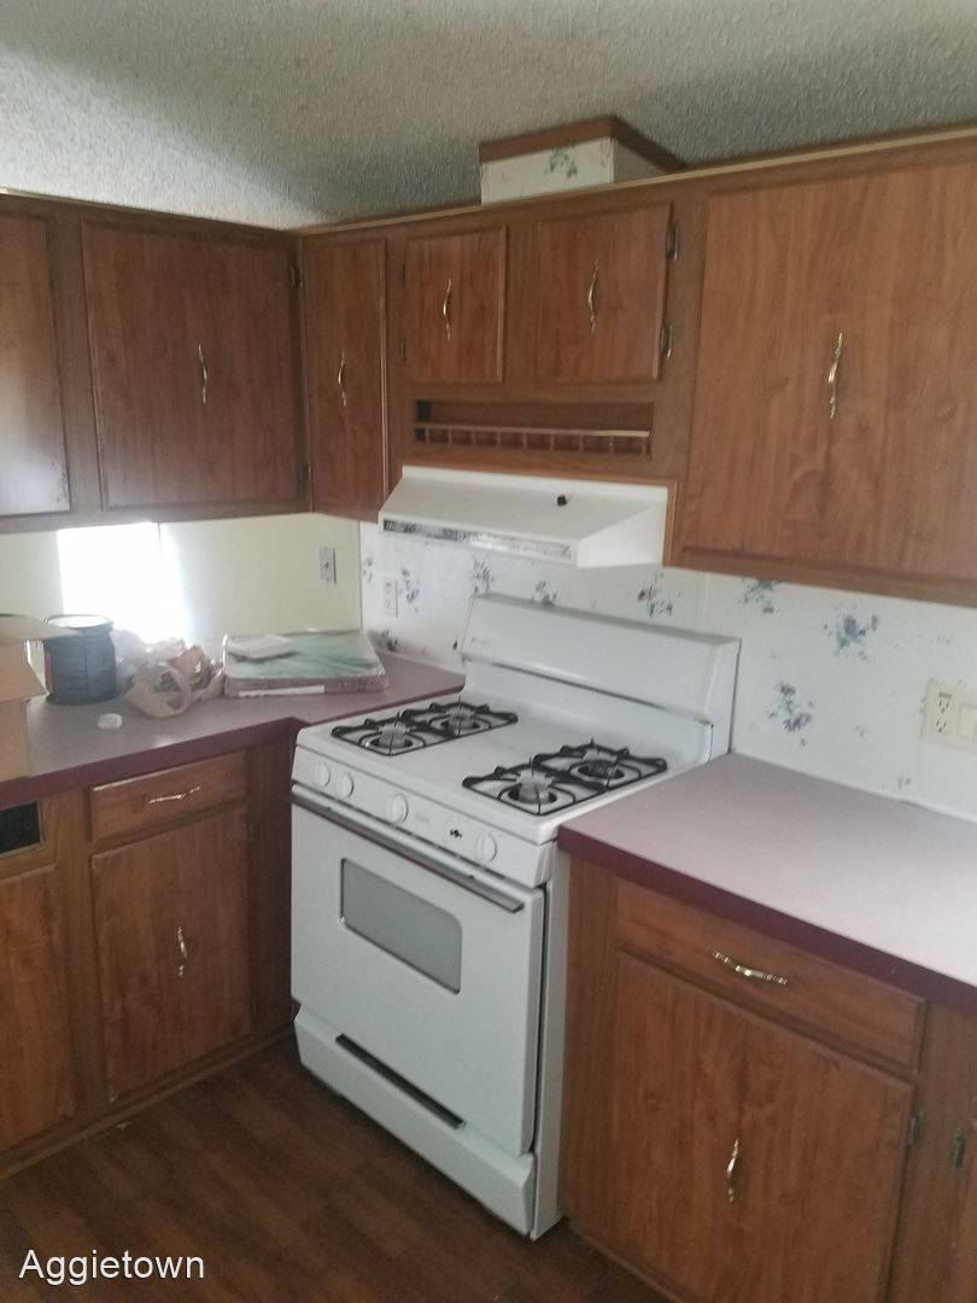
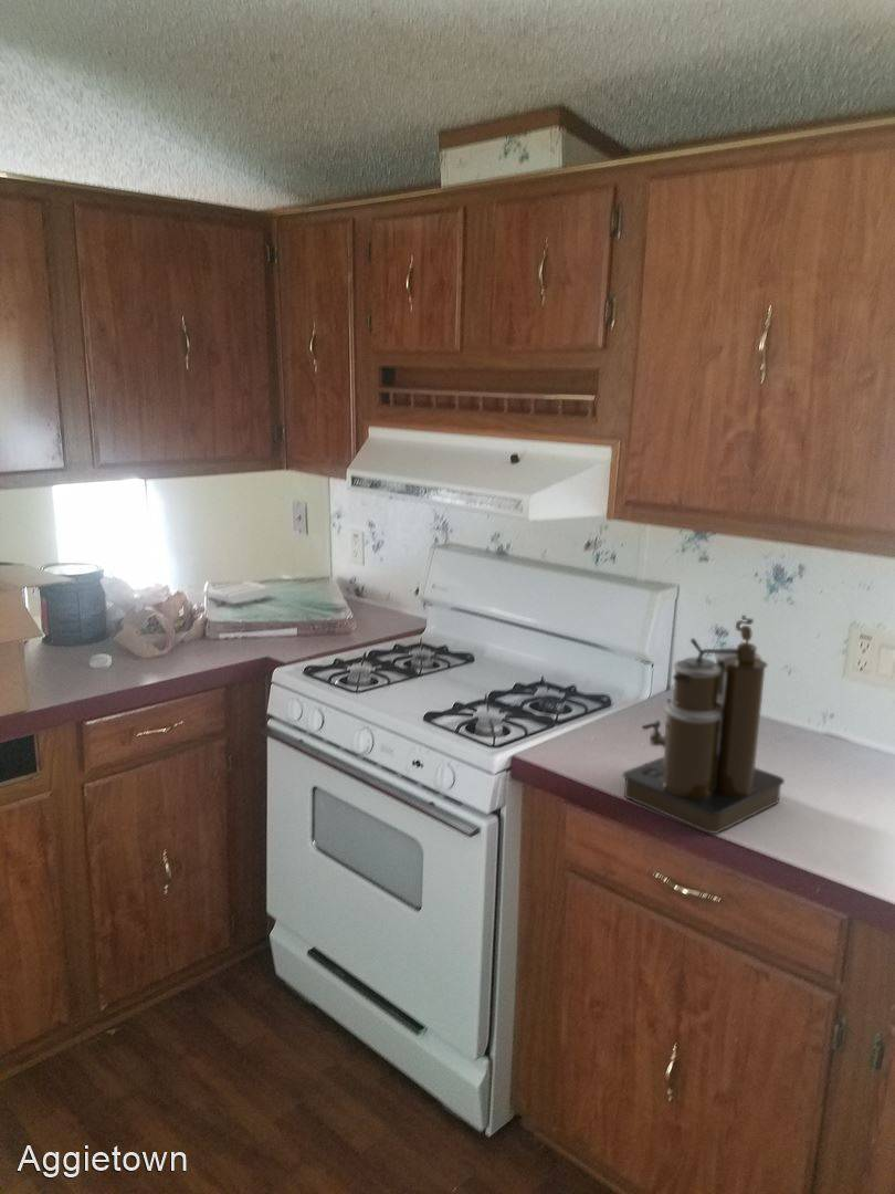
+ coffee maker (708, 704)
